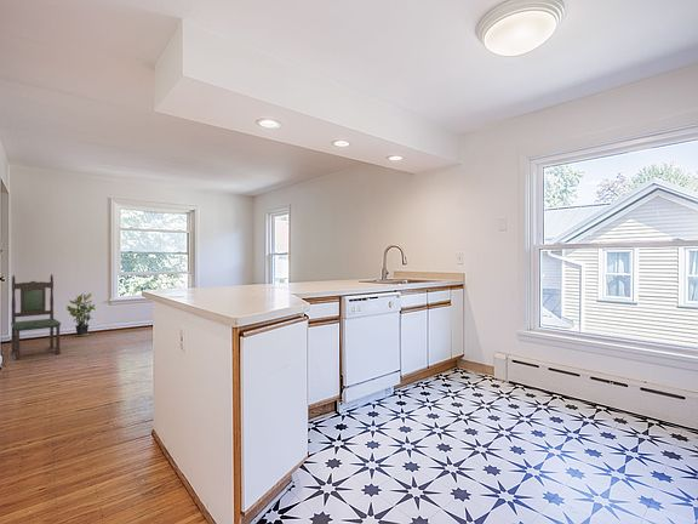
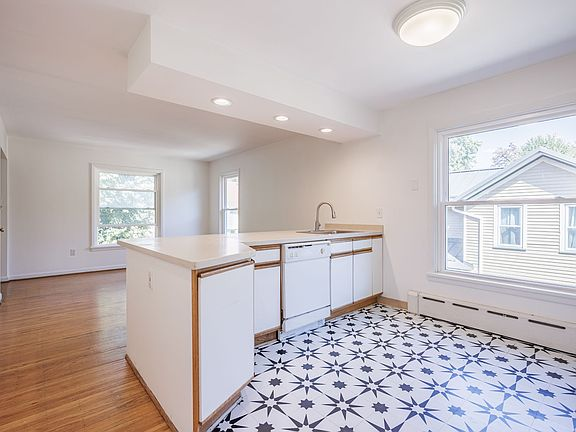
- dining chair (35, 314)
- potted plant (80, 314)
